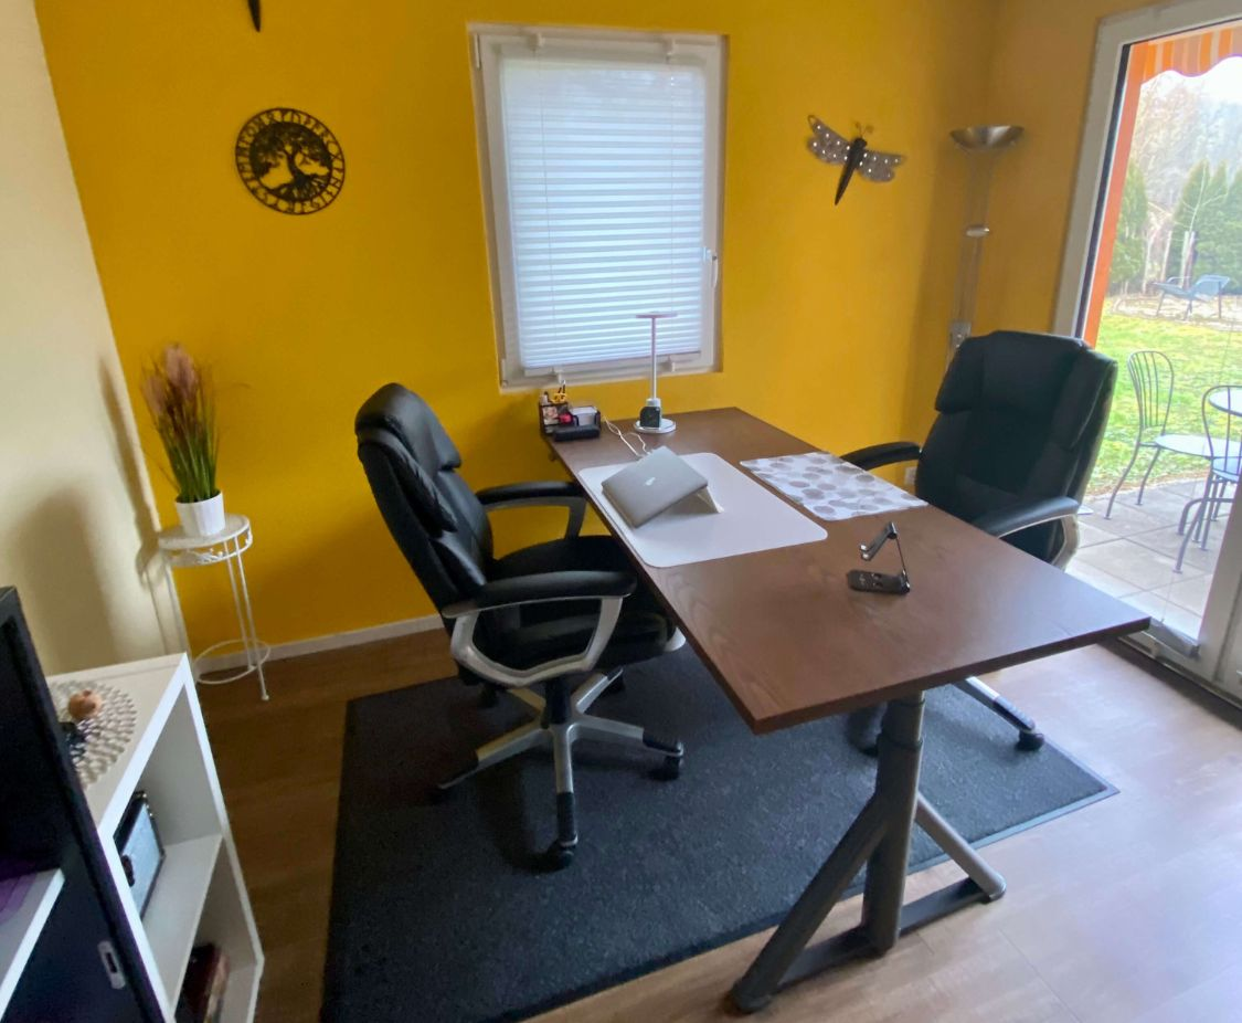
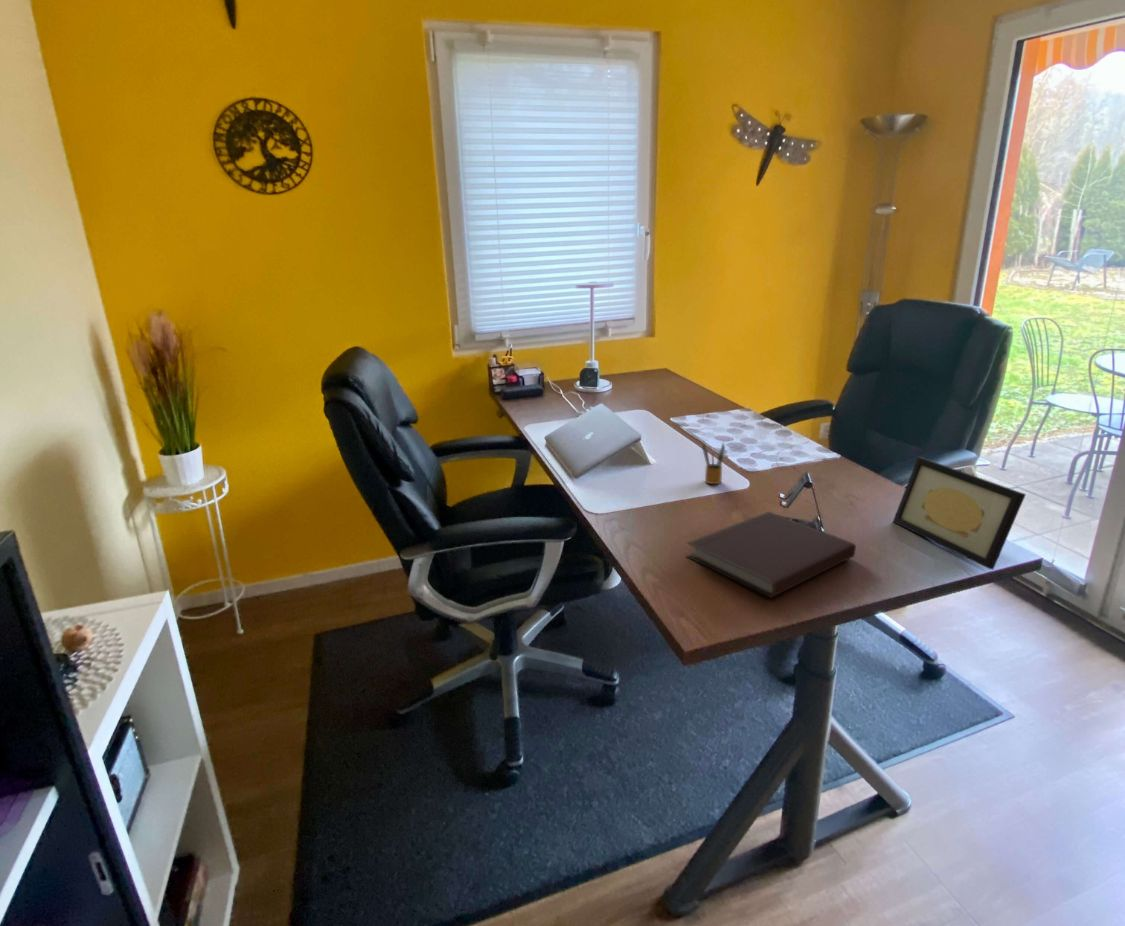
+ pencil box (713, 462)
+ picture frame (959, 508)
+ notebook (770, 550)
